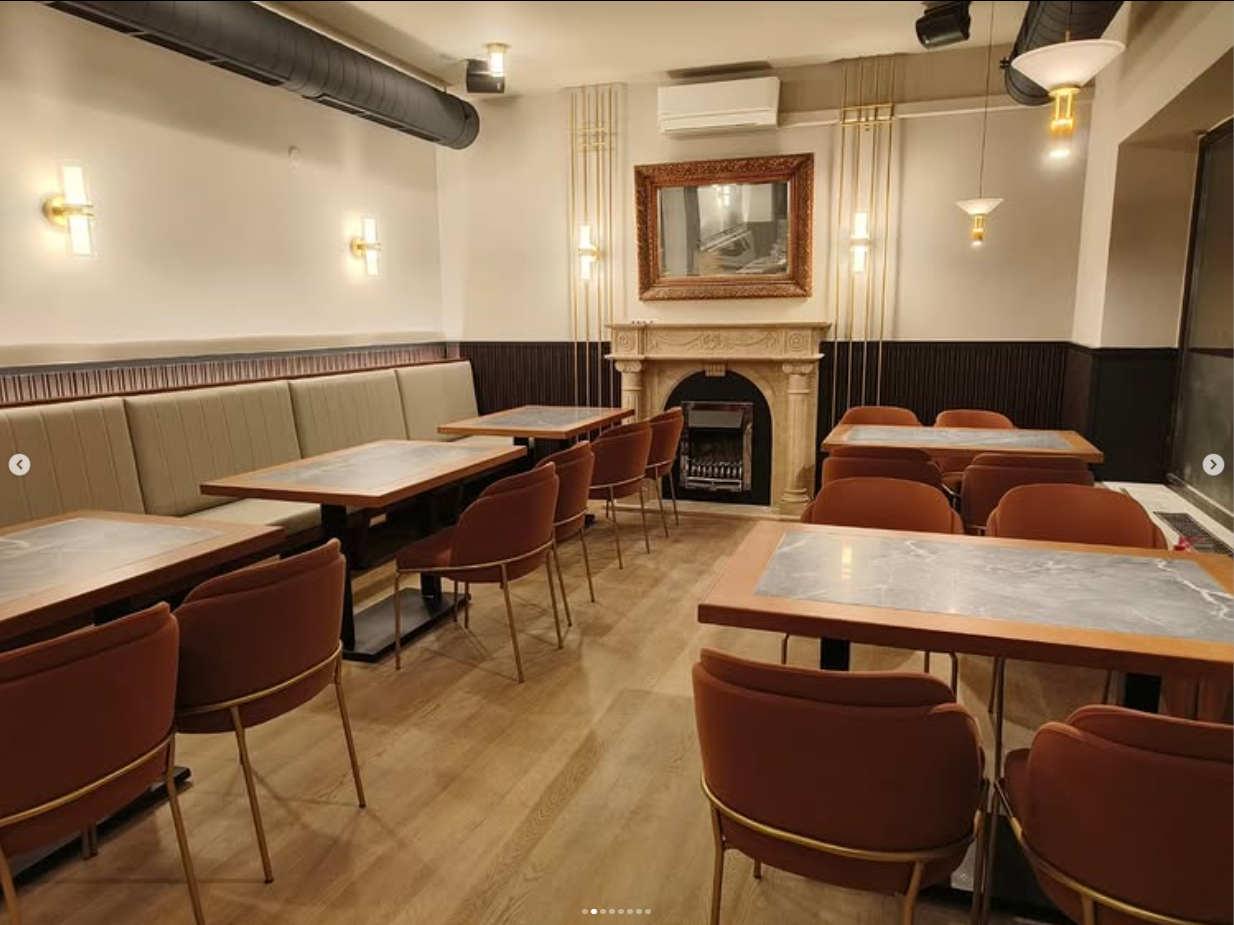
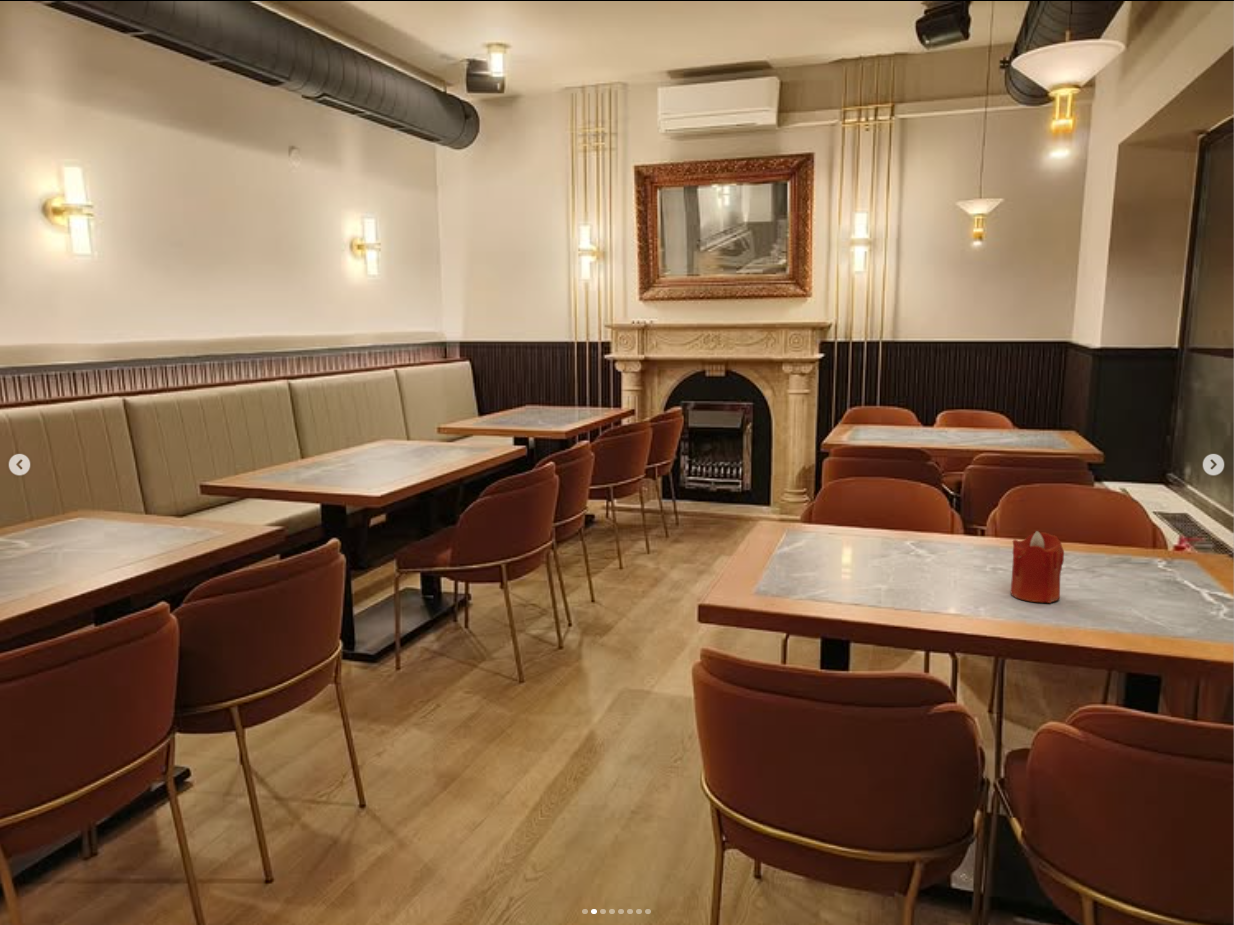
+ candle (1037, 564)
